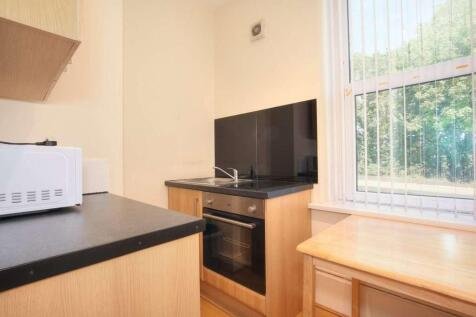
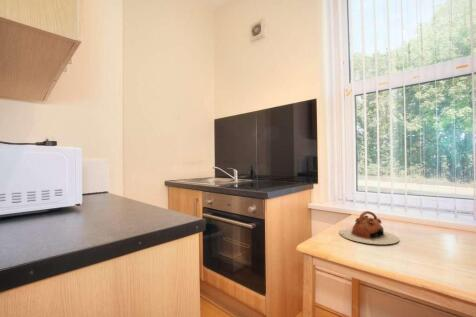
+ teapot (367, 223)
